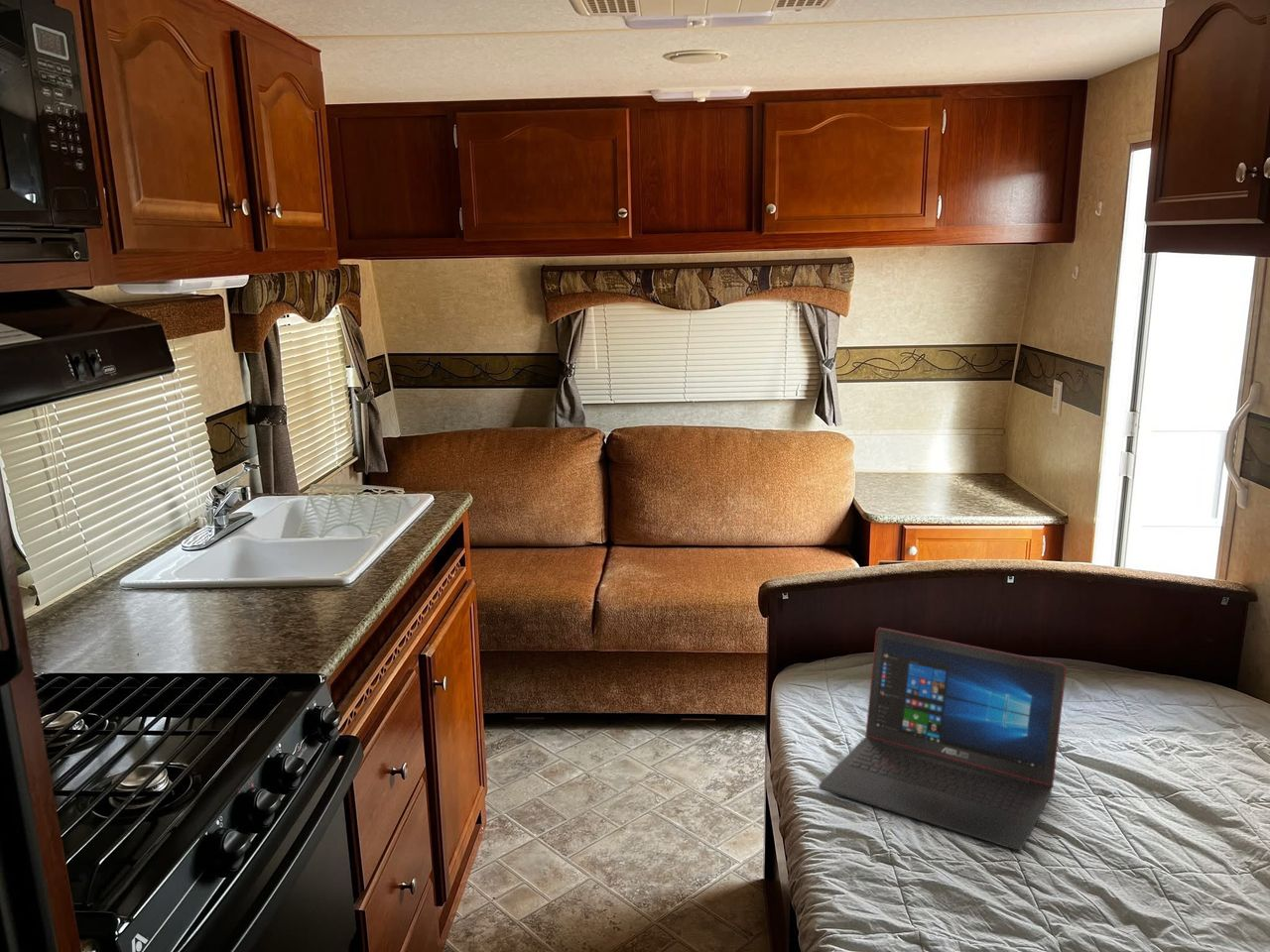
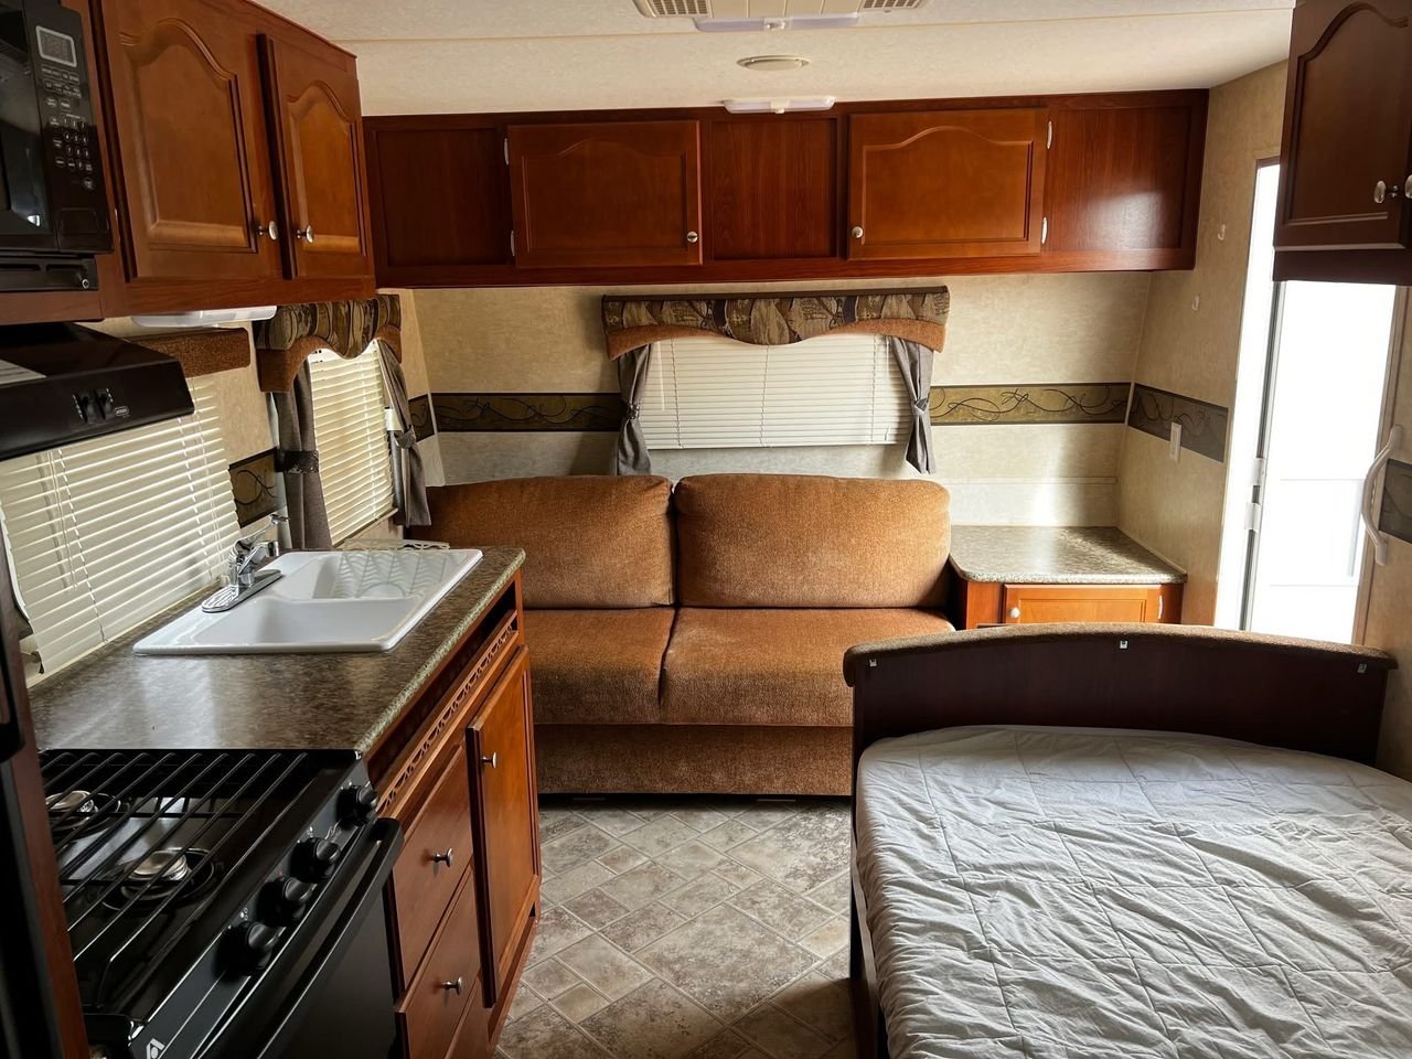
- laptop (941, 728)
